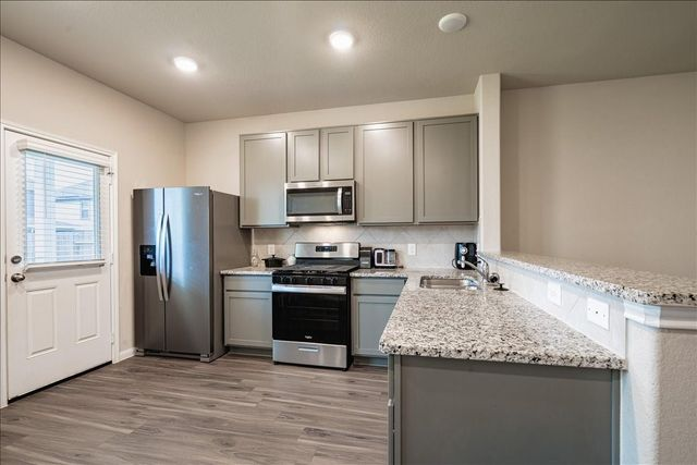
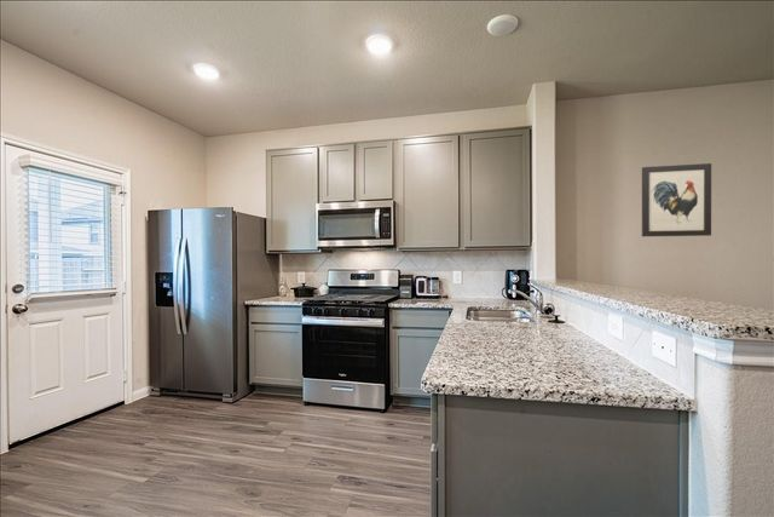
+ wall art (675, 200)
